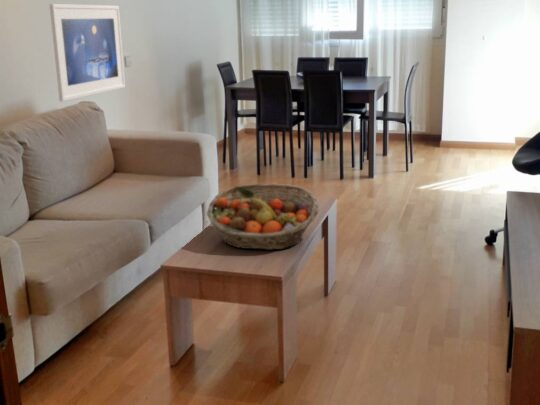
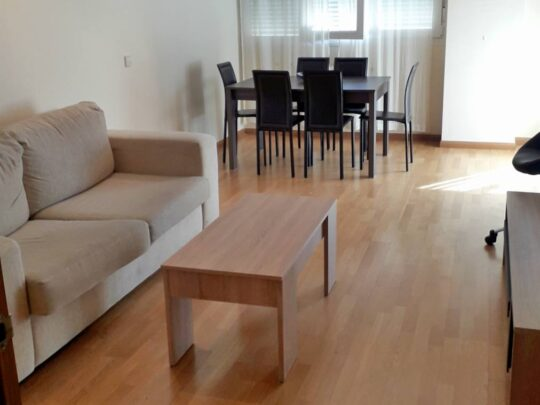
- fruit basket (262, 216)
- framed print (91, 50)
